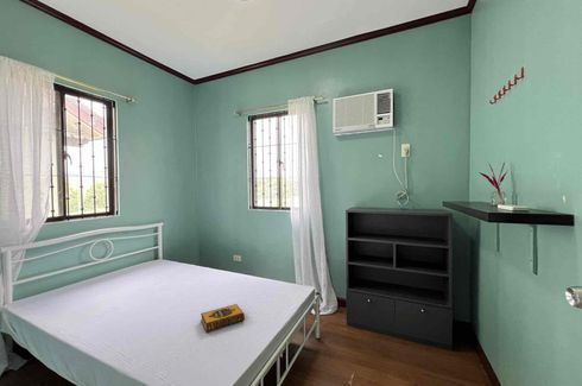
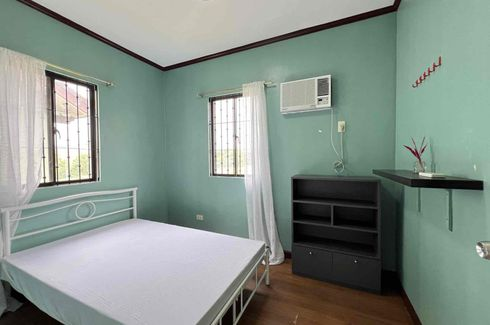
- hardback book (222, 317)
